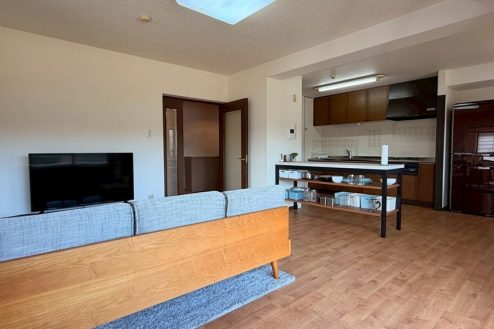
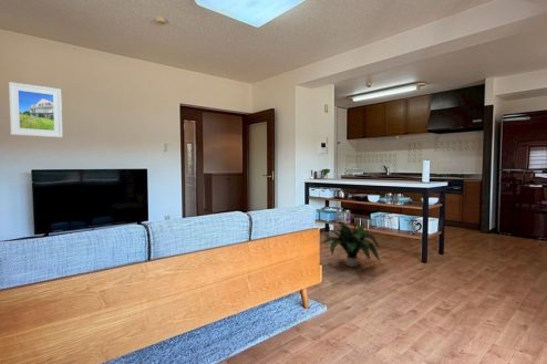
+ potted plant (350, 242)
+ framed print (37, 111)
